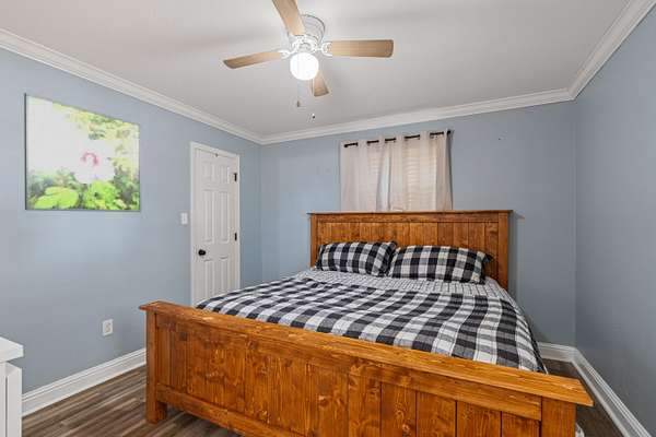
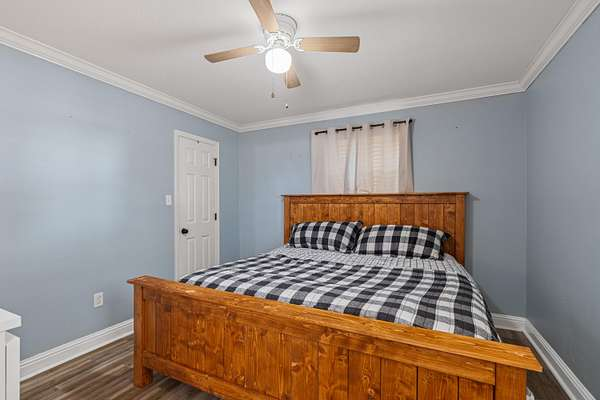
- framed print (91, 161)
